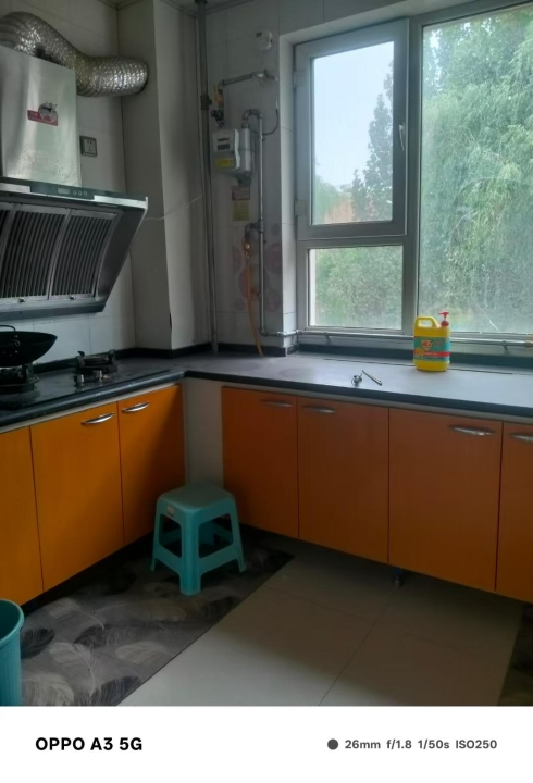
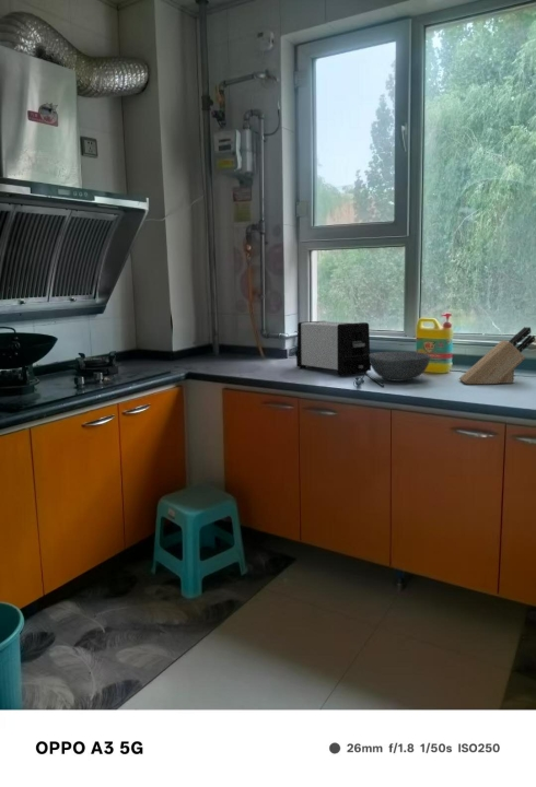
+ bowl (398, 367)
+ knife block (497, 354)
+ toaster (333, 346)
